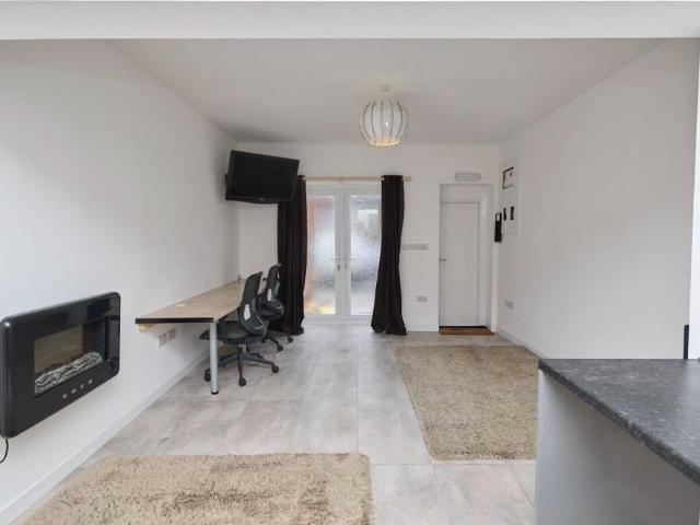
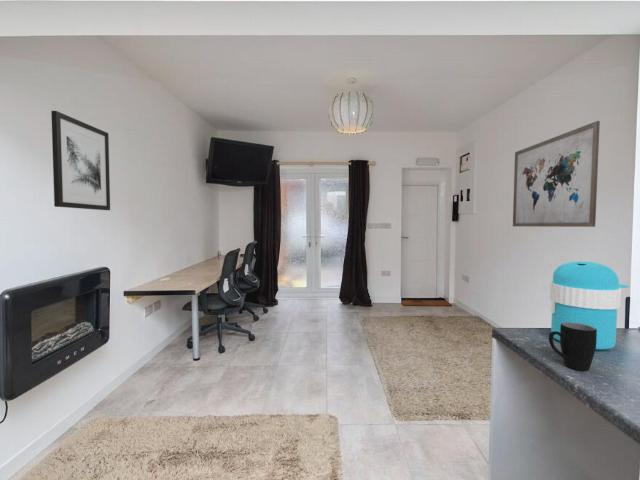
+ wall art (84, 166)
+ coffee maker (583, 302)
+ wall art (548, 183)
+ mug (570, 346)
